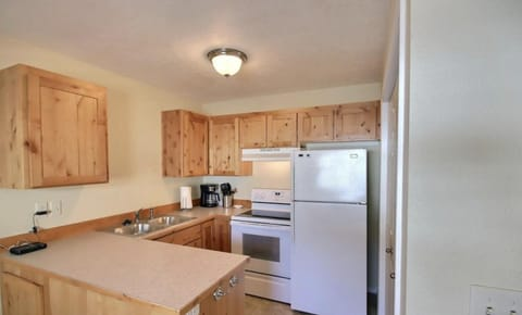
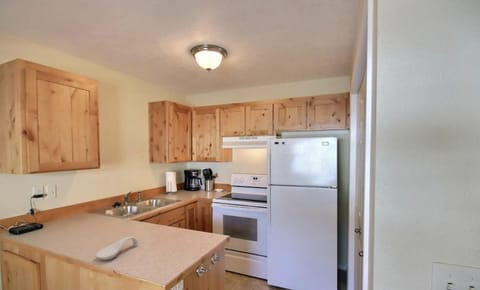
+ spoon rest (118, 247)
